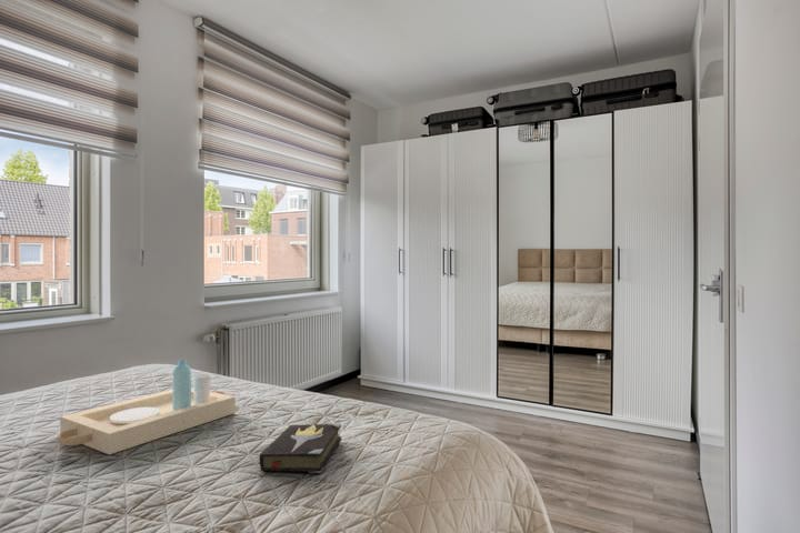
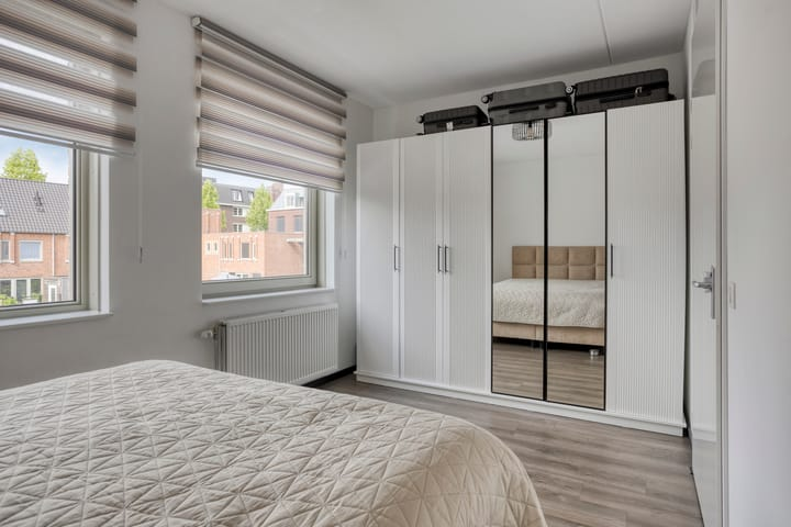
- hardback book (303, 444)
- serving tray (153, 394)
